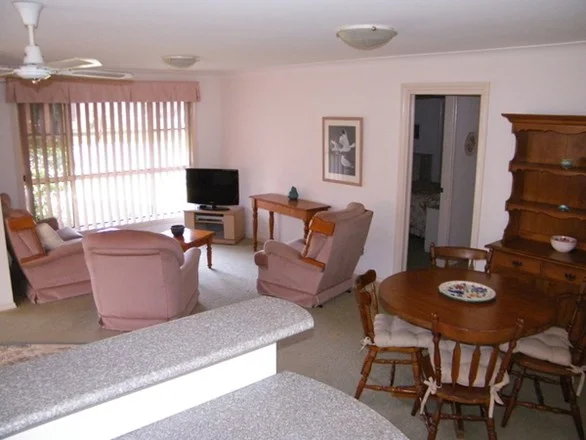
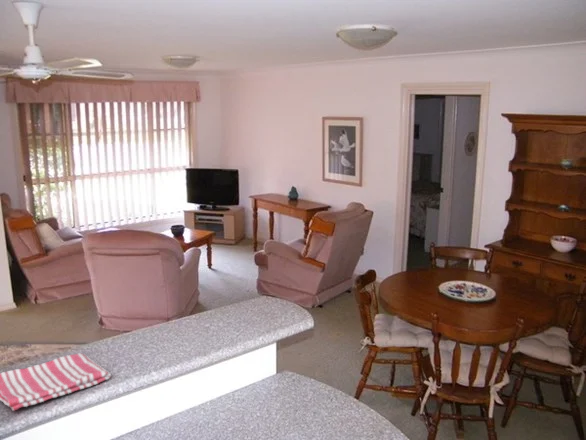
+ dish towel (50, 377)
